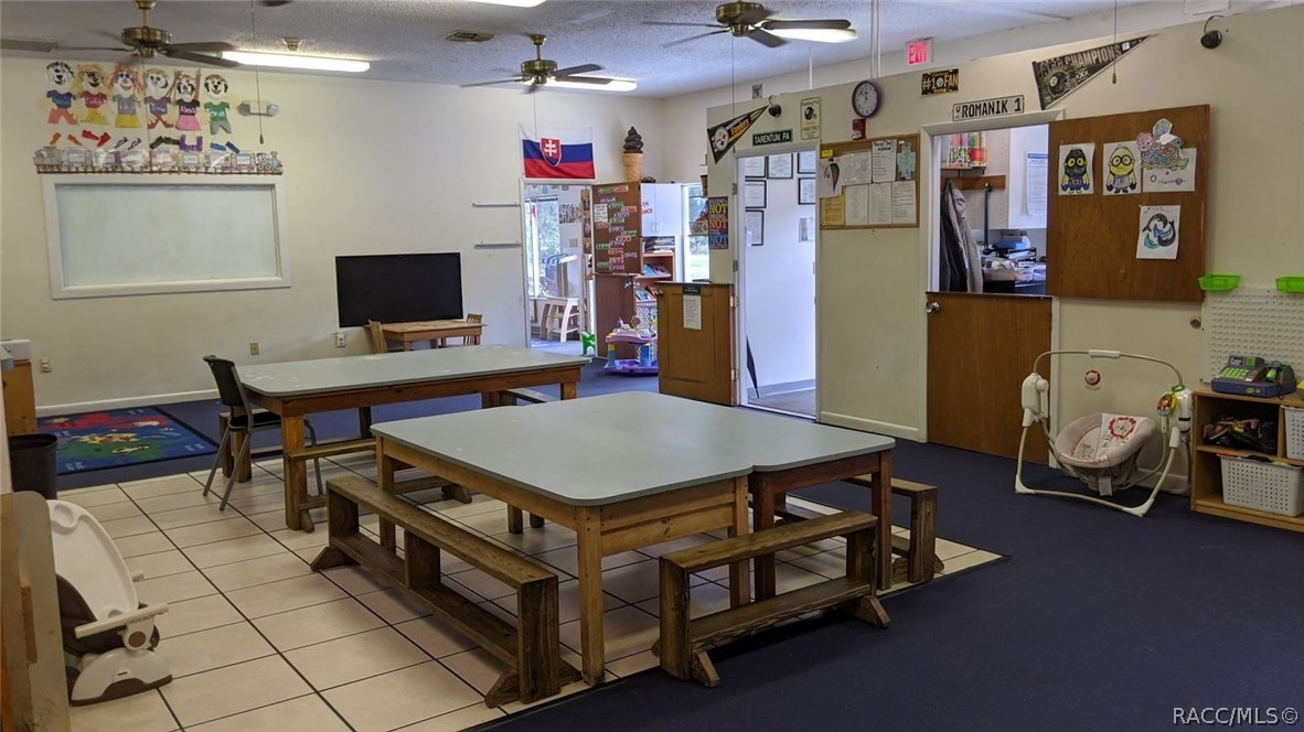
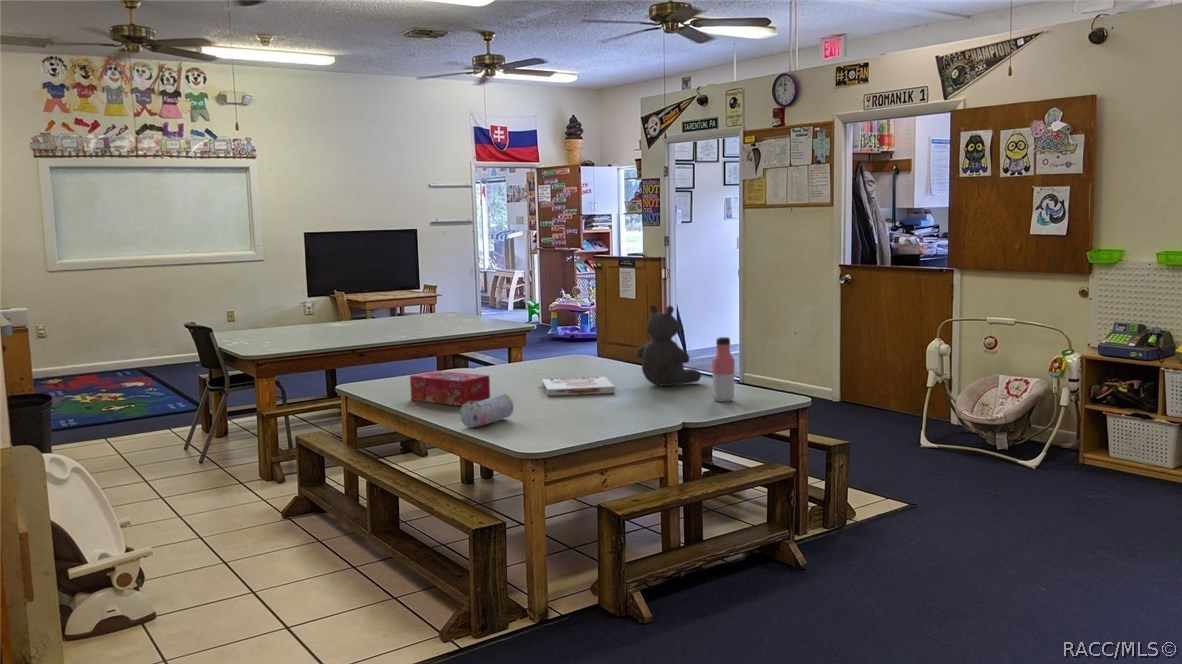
+ pencil case (487, 410)
+ board game (577, 385)
+ teddy bear (670, 344)
+ tissue box (450, 387)
+ water bottle (723, 368)
